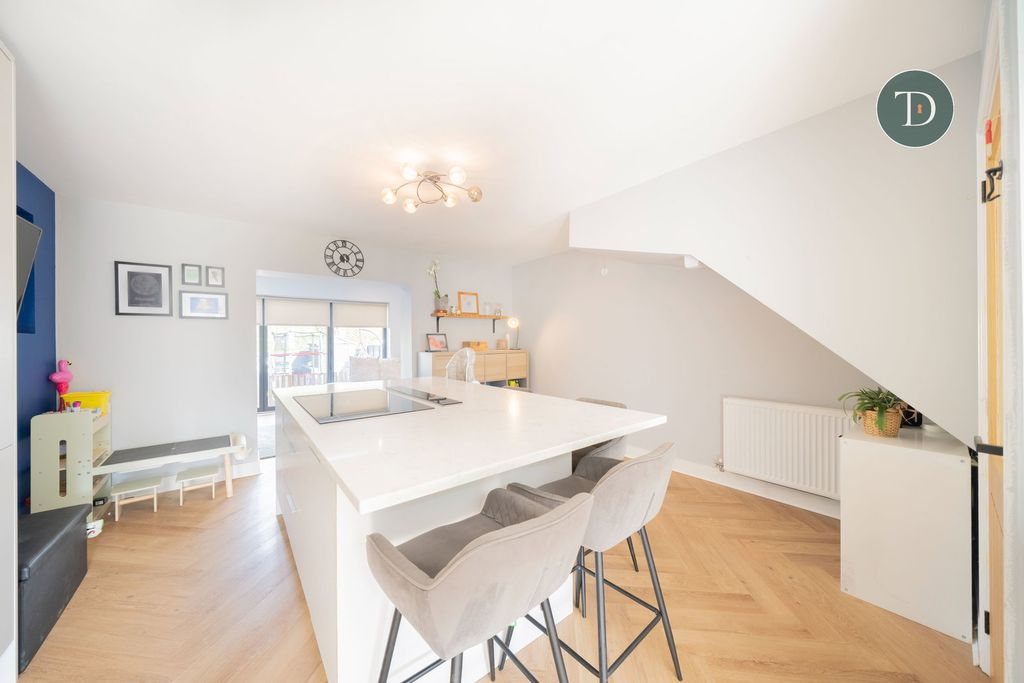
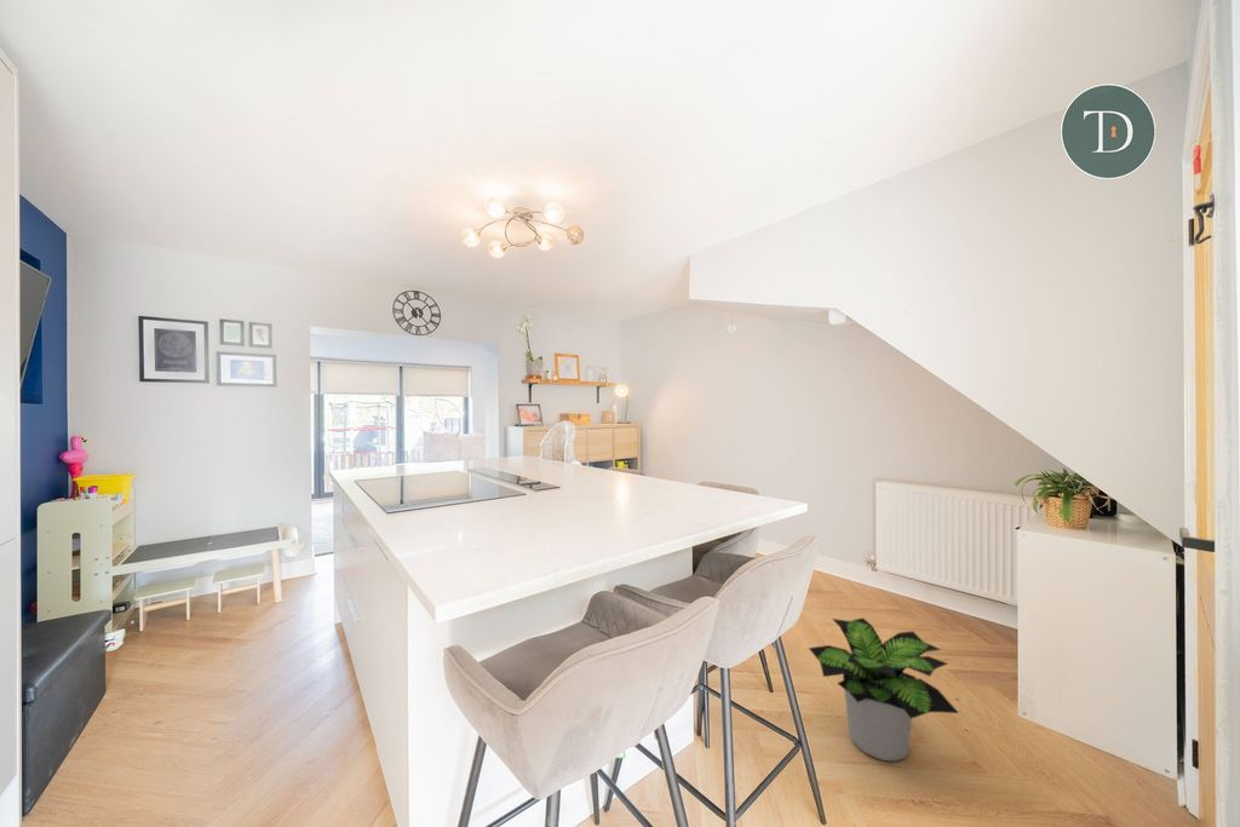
+ potted plant (877, 697)
